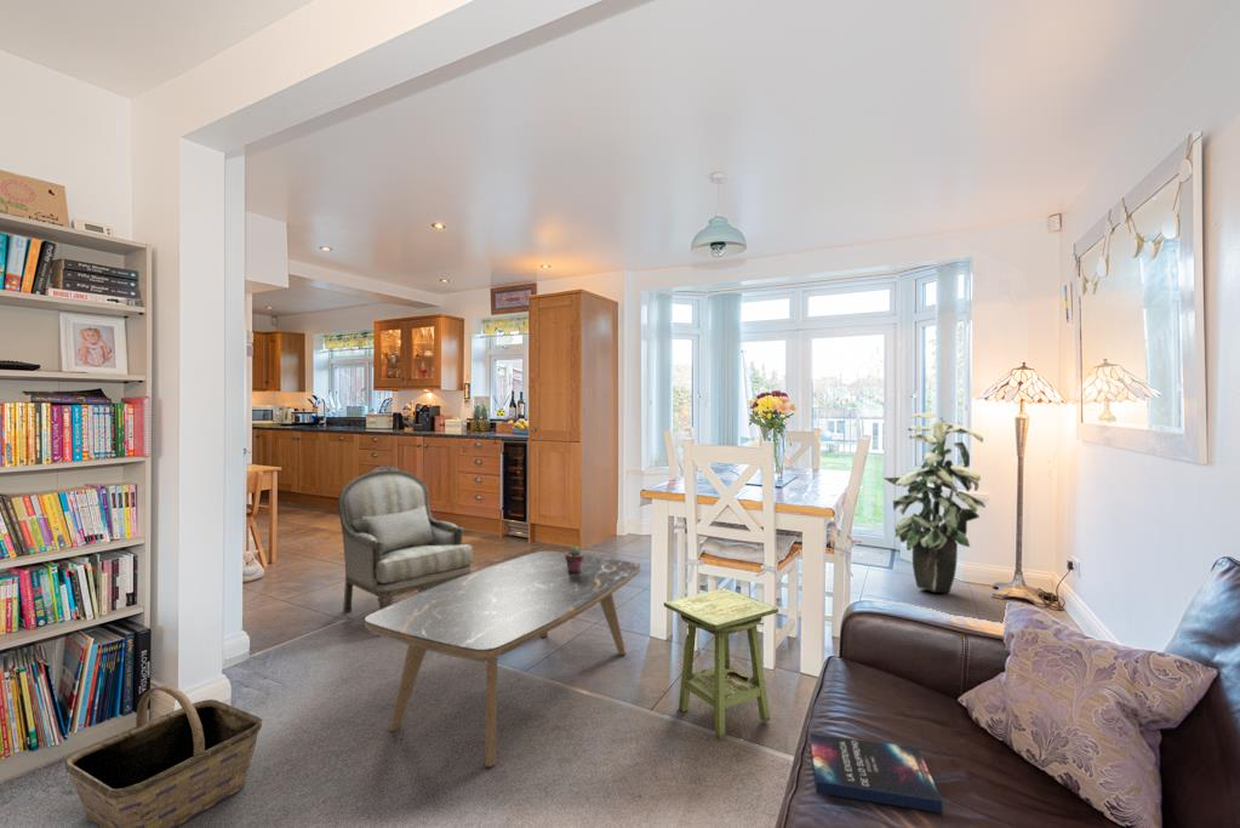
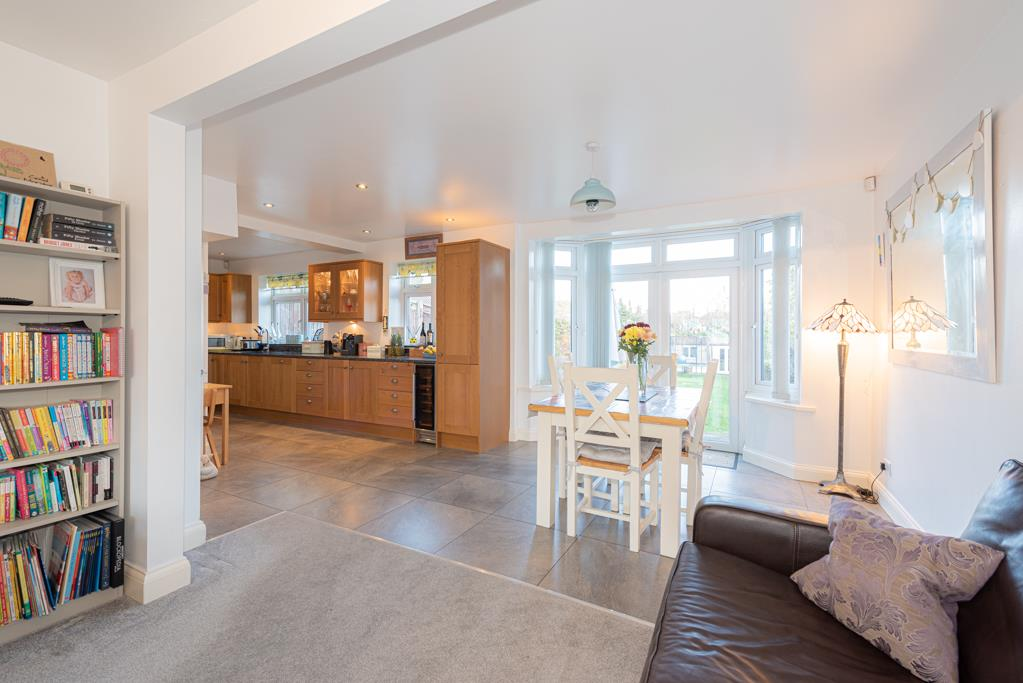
- side table (720, 658)
- indoor plant (931, 501)
- armchair (406, 538)
- coffee table (522, 636)
- potted succulent (573, 558)
- hardback book (869, 769)
- basket (170, 744)
